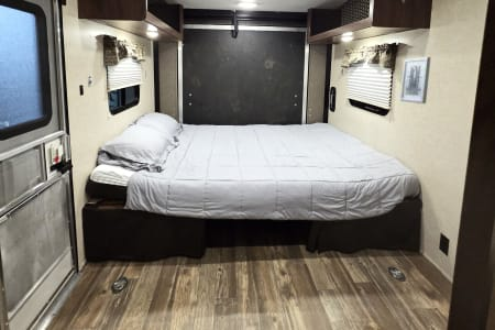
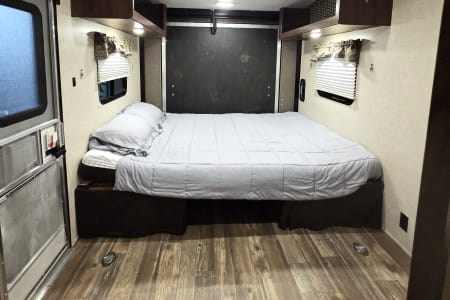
- wall art (414, 80)
